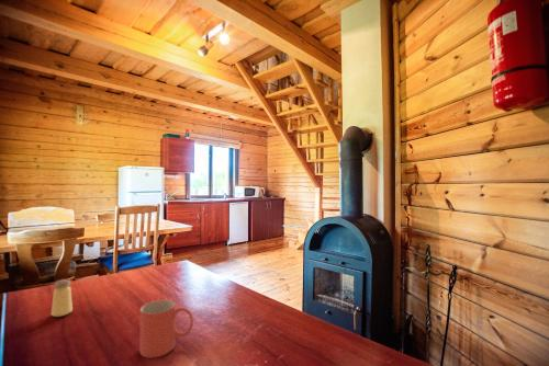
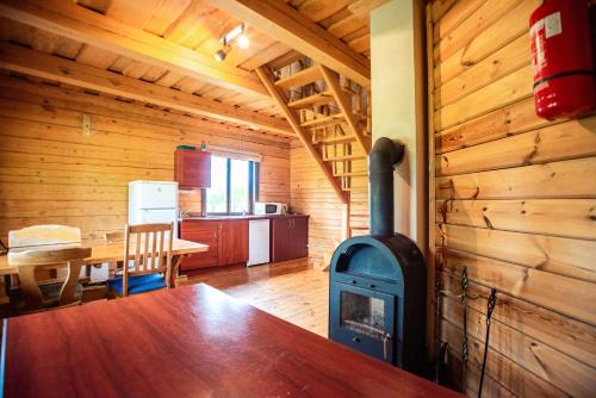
- saltshaker (61, 296)
- mug (167, 325)
